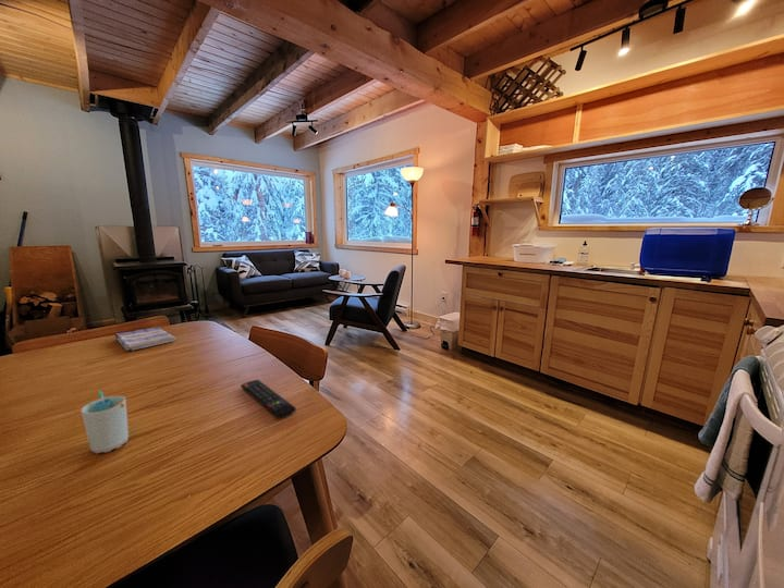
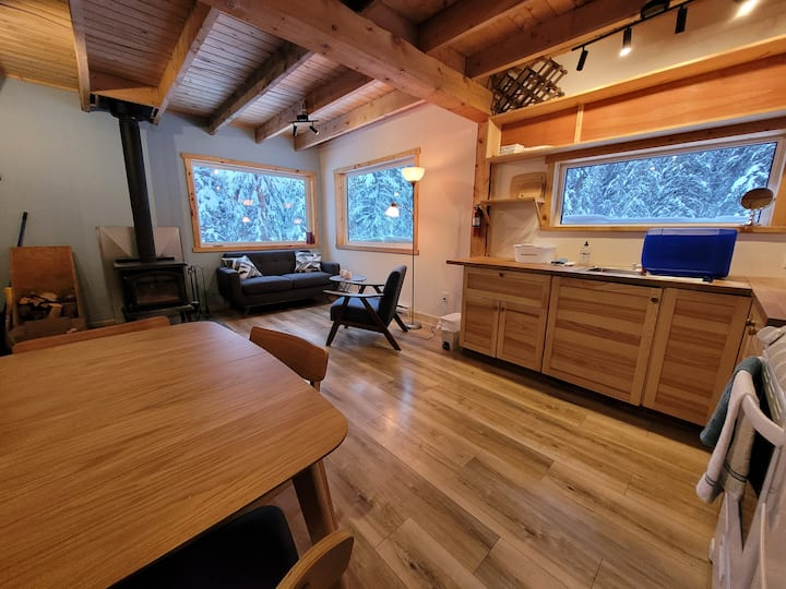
- cup (107, 419)
- remote control (266, 396)
- dish towel (145, 336)
